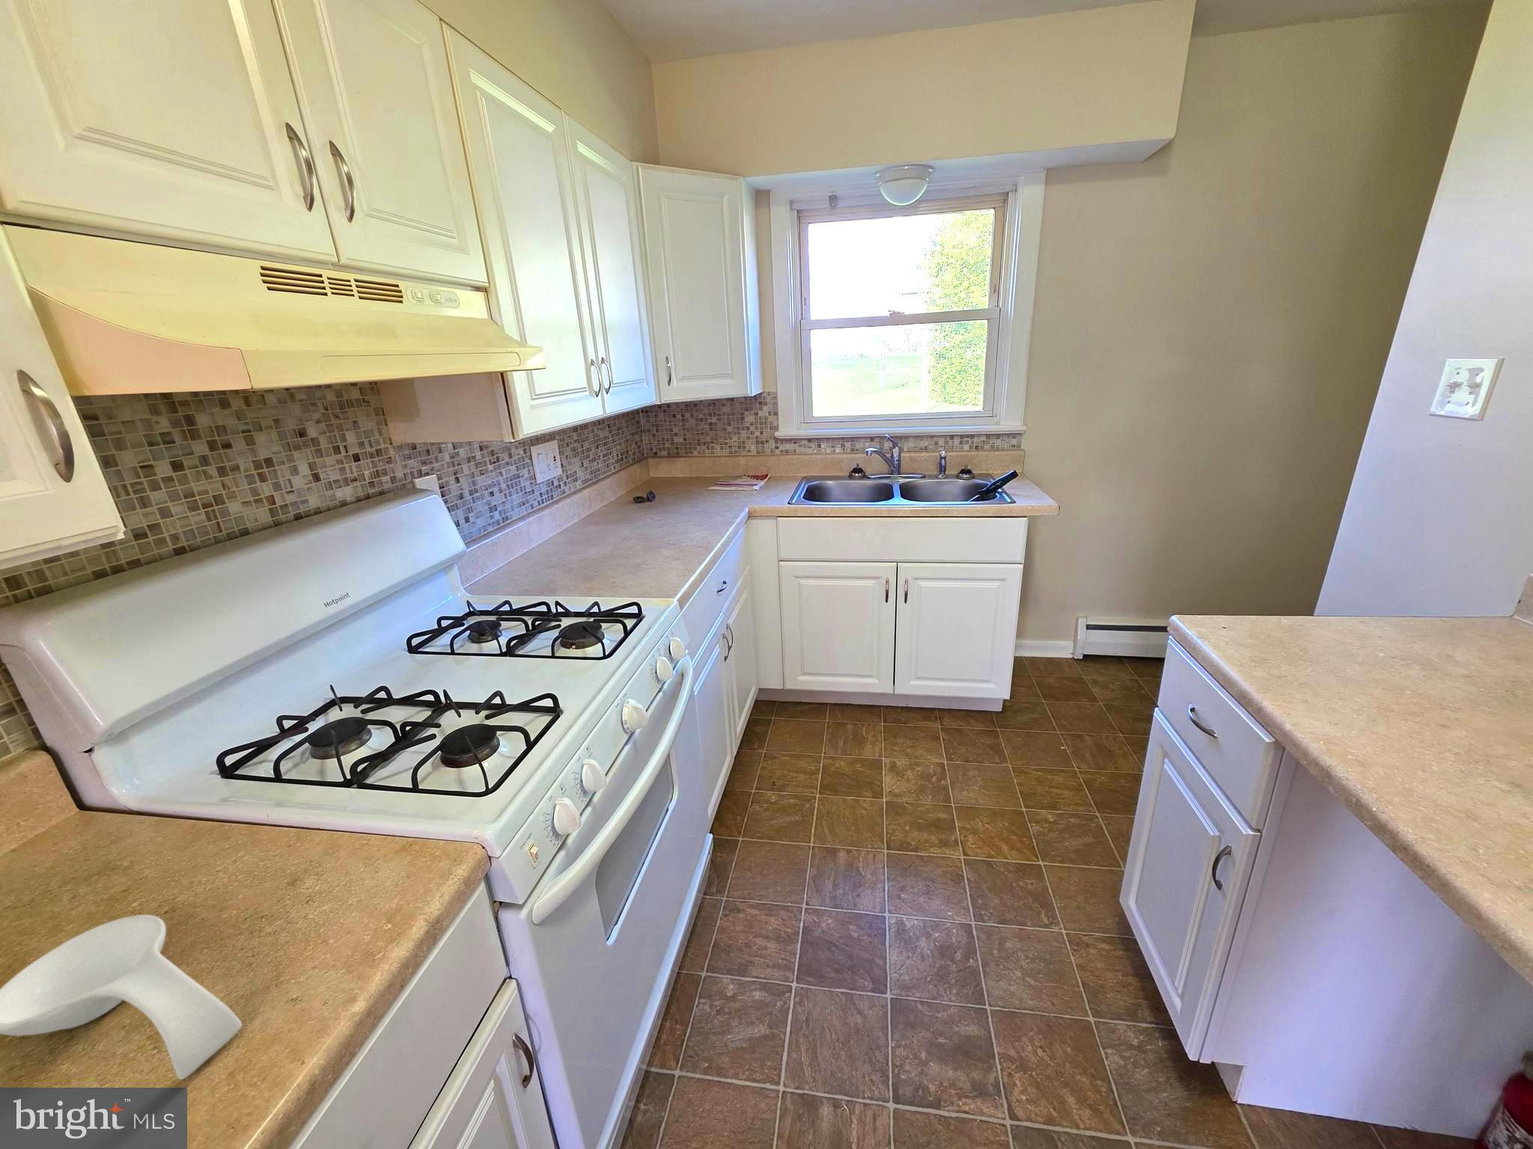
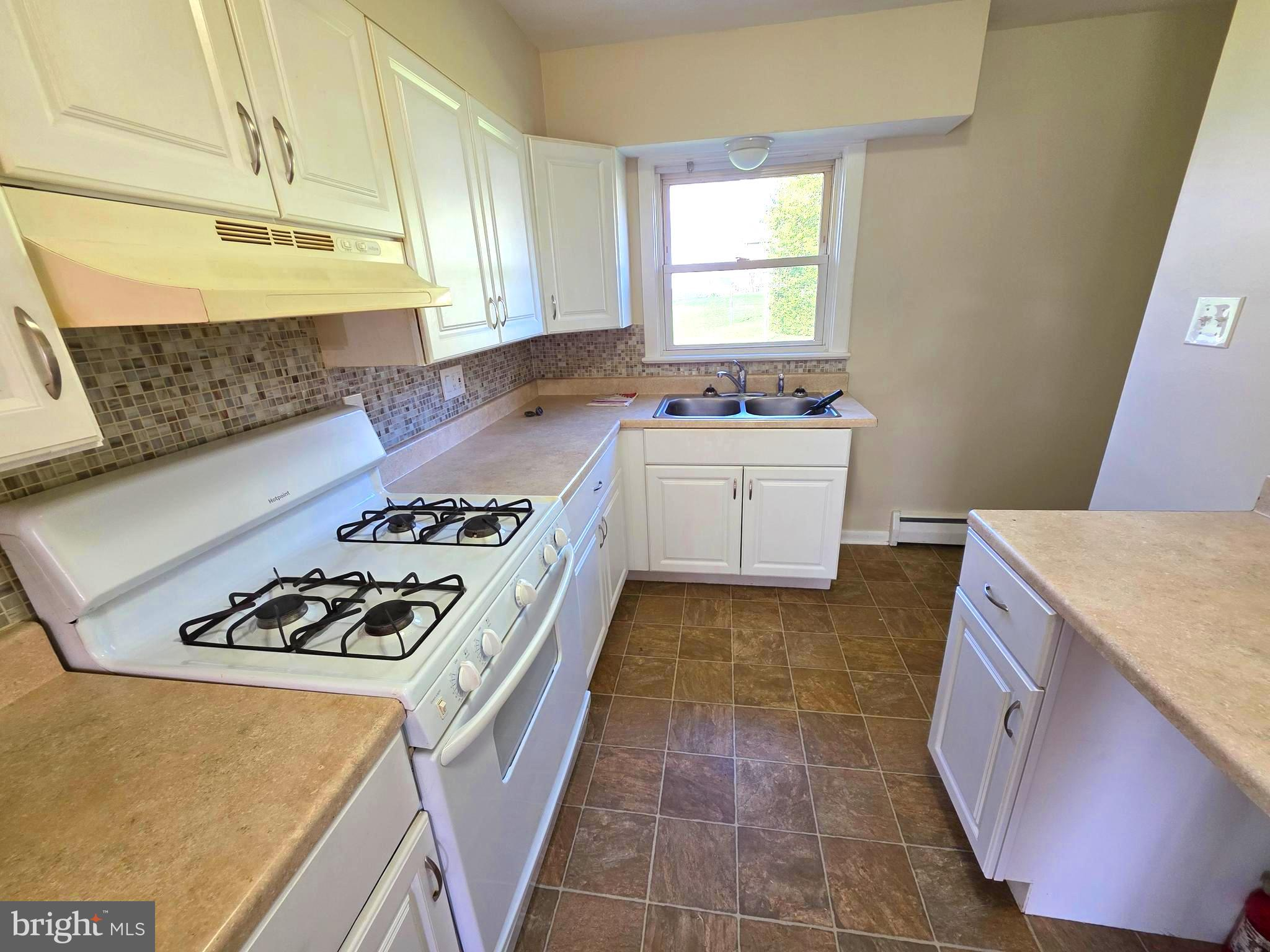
- spoon rest (120, 985)
